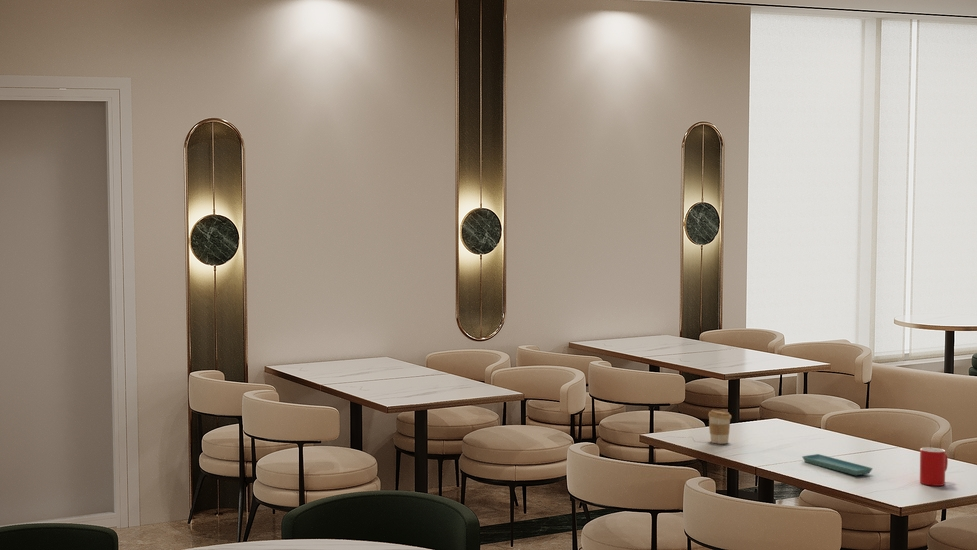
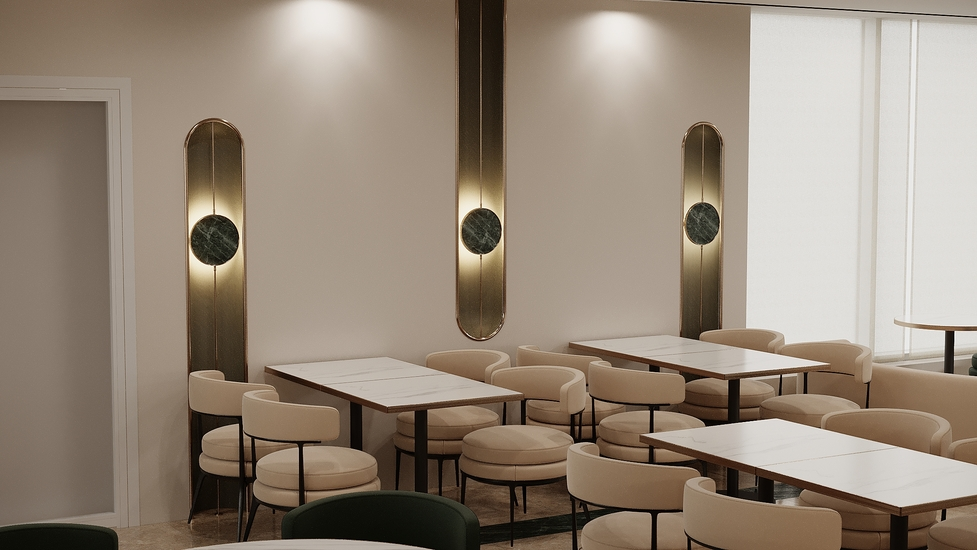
- coffee cup (719, 426)
- saucer (836, 464)
- cup (936, 466)
